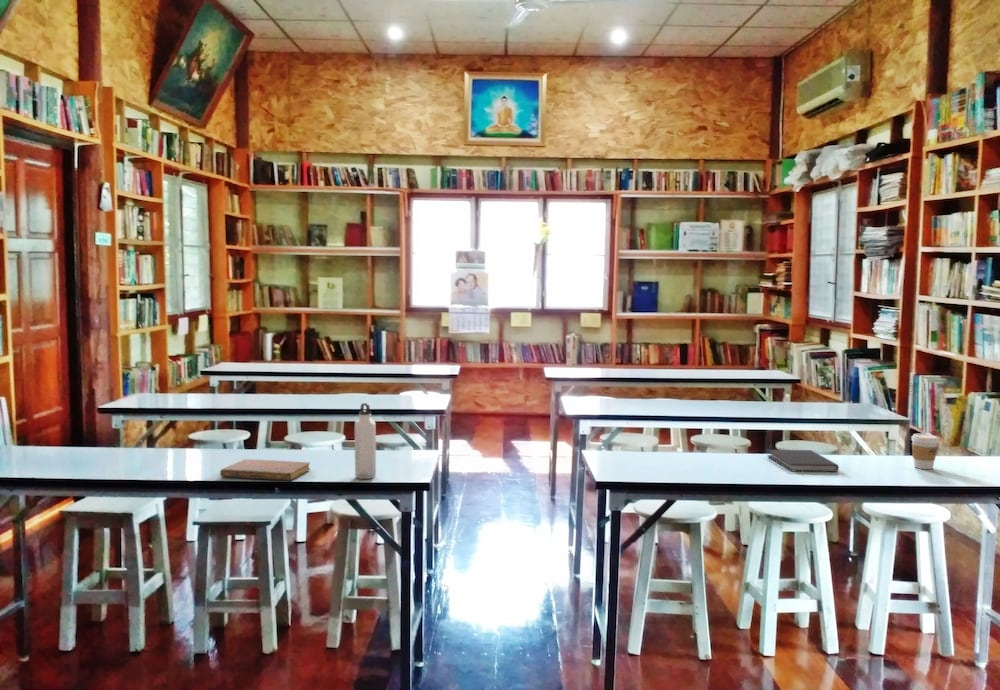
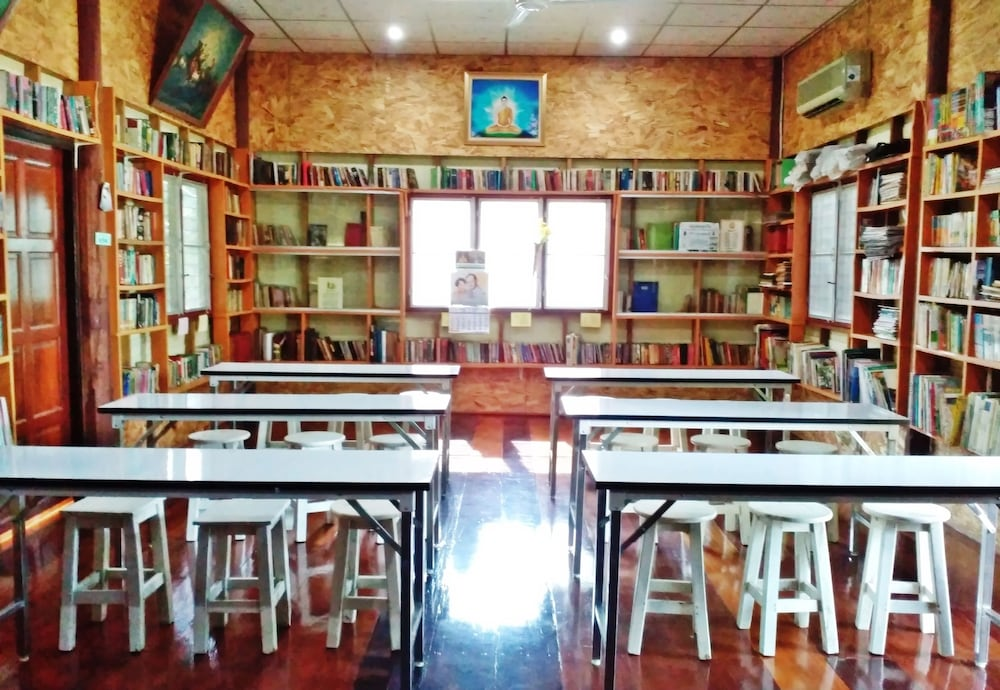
- diary (801, 460)
- water bottle (365, 440)
- notebook (266, 469)
- coffee cup (924, 451)
